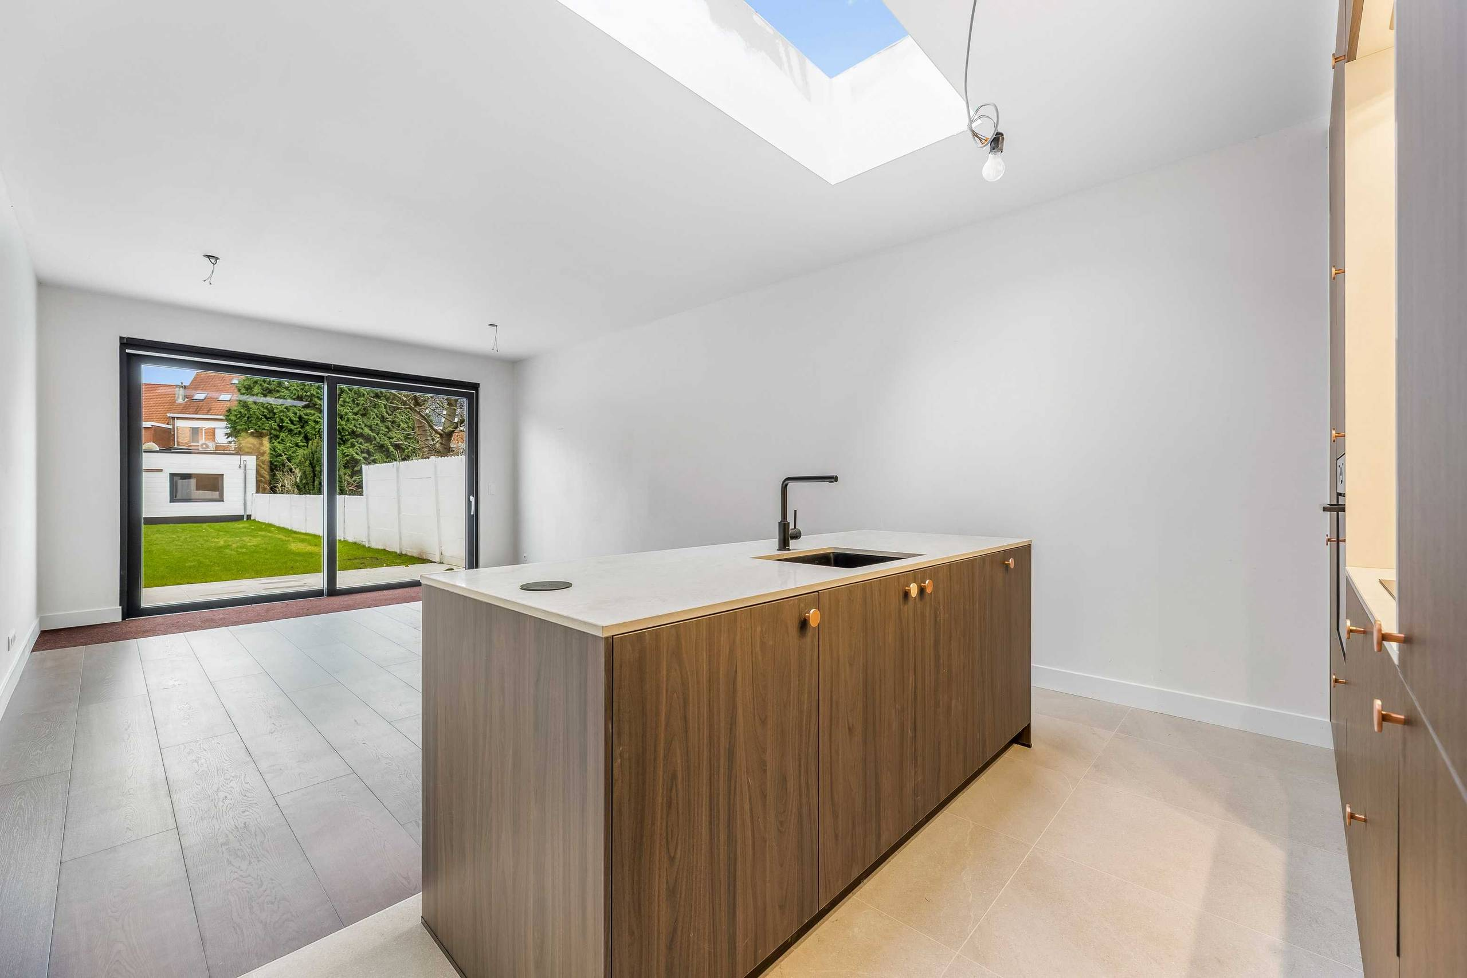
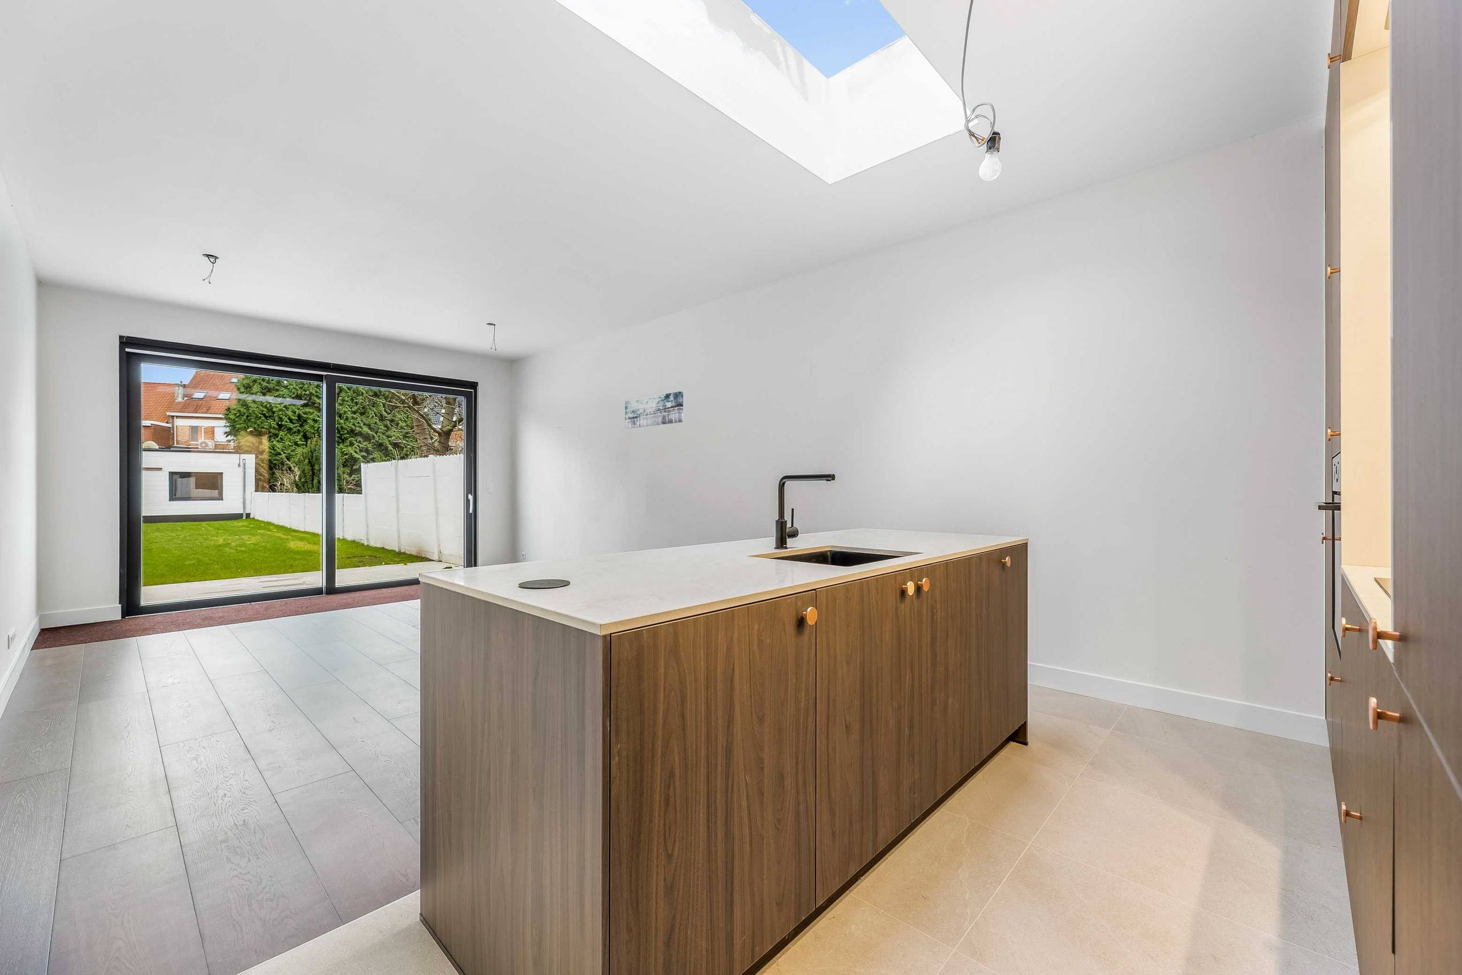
+ wall art (653, 410)
